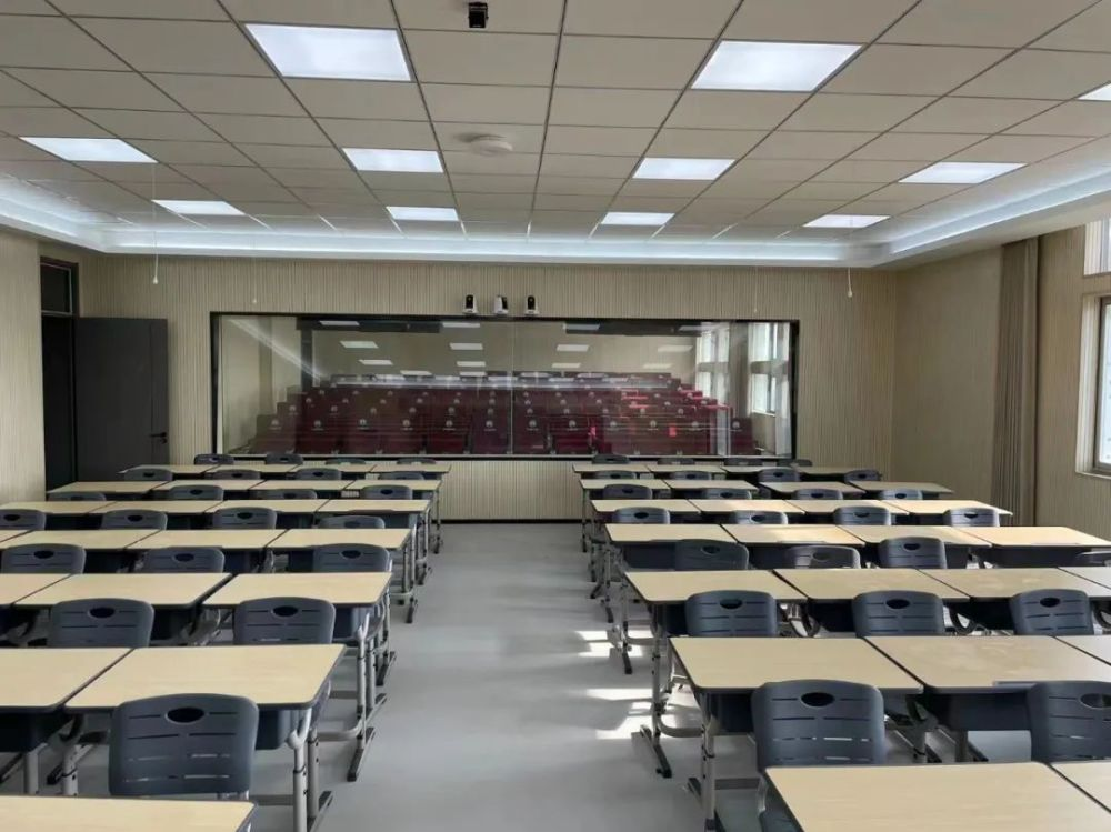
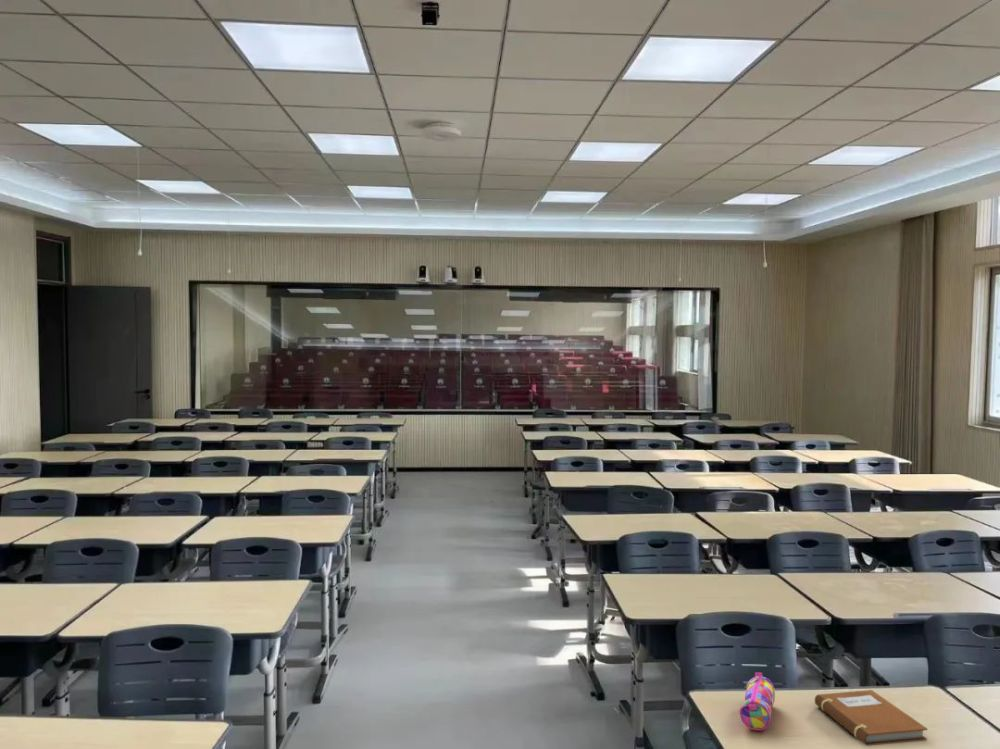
+ pencil case (757, 701)
+ notebook (866, 715)
